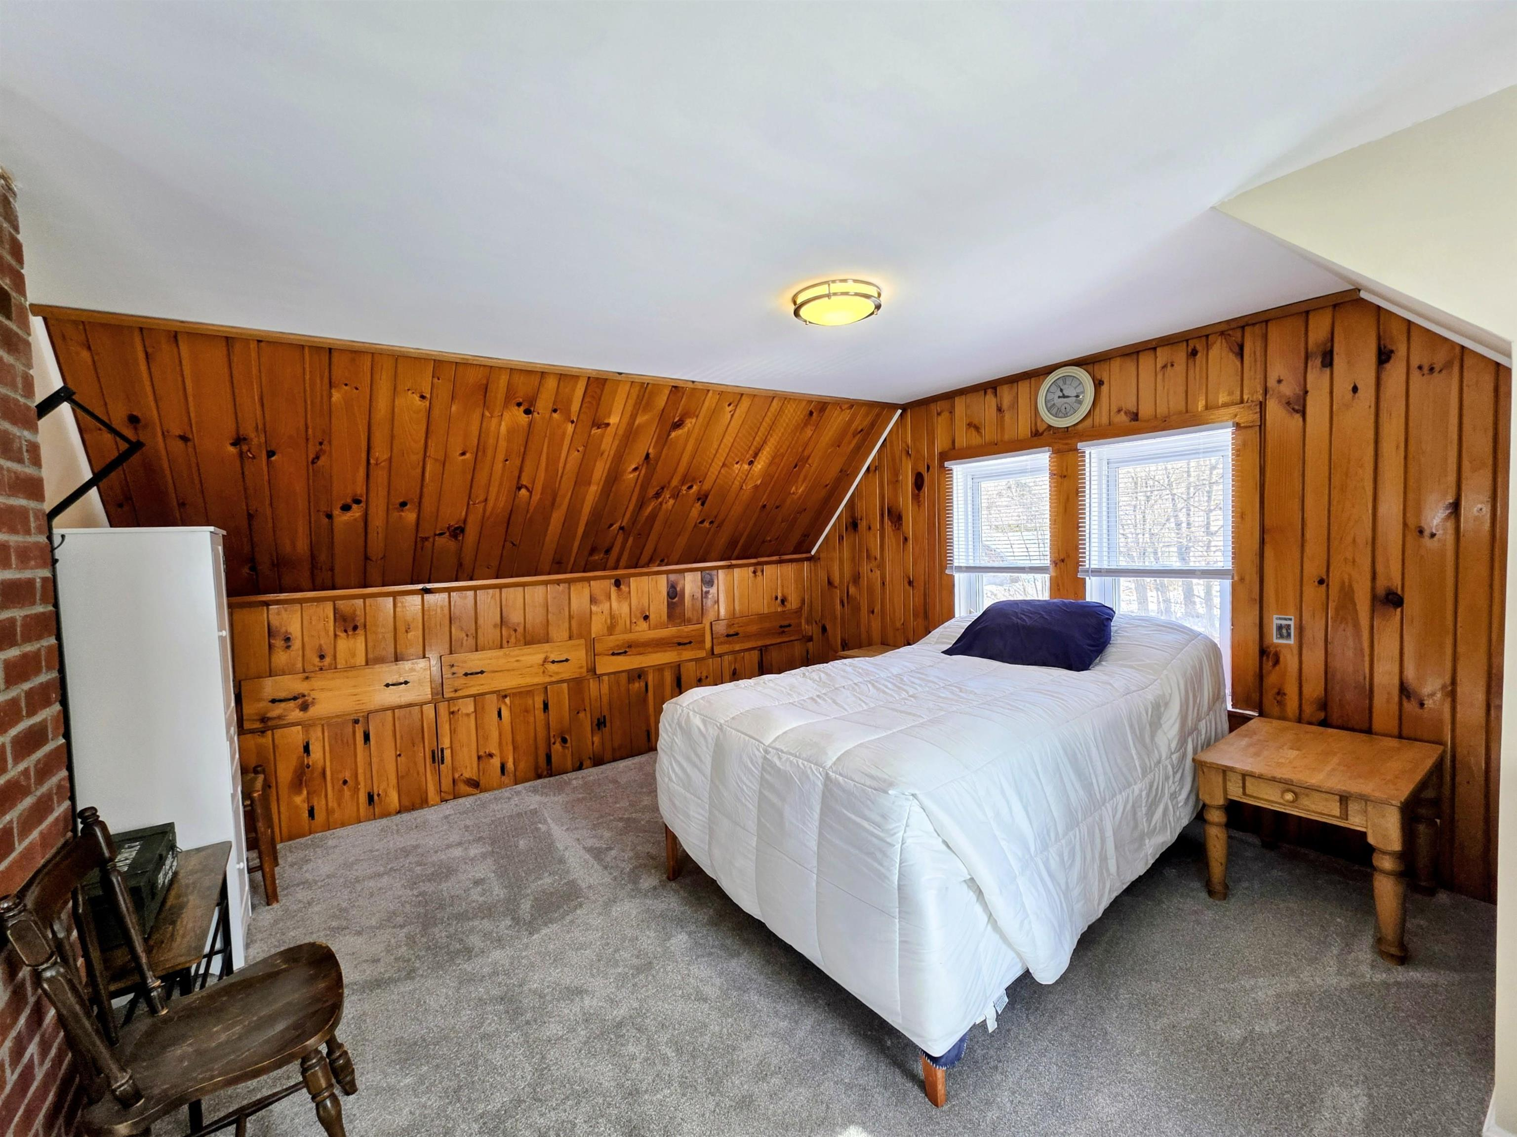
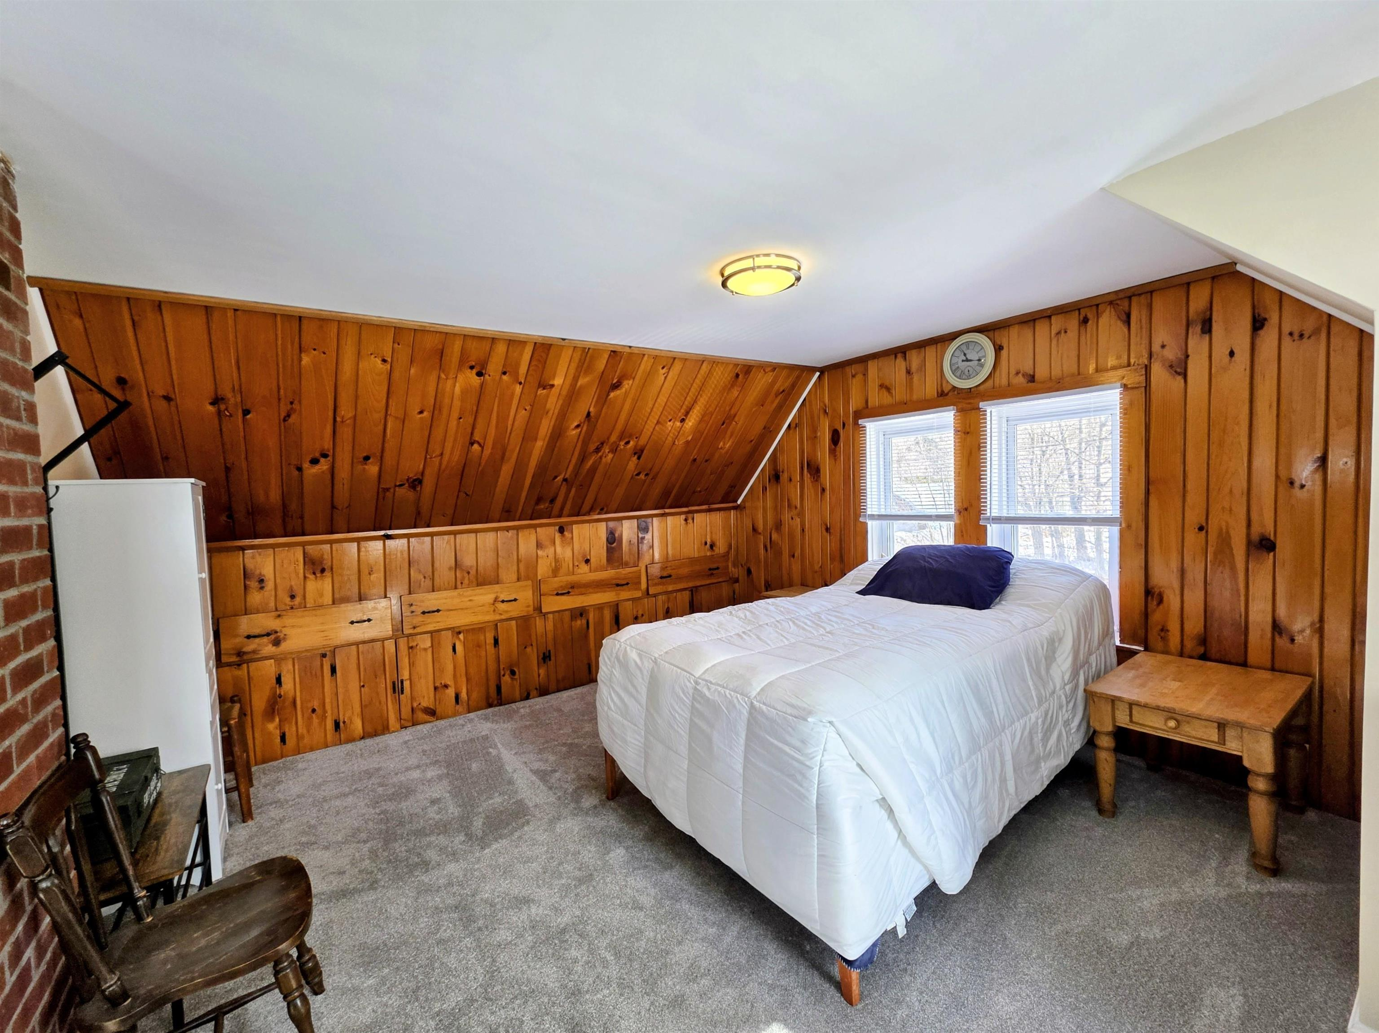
- trading card (1283, 629)
